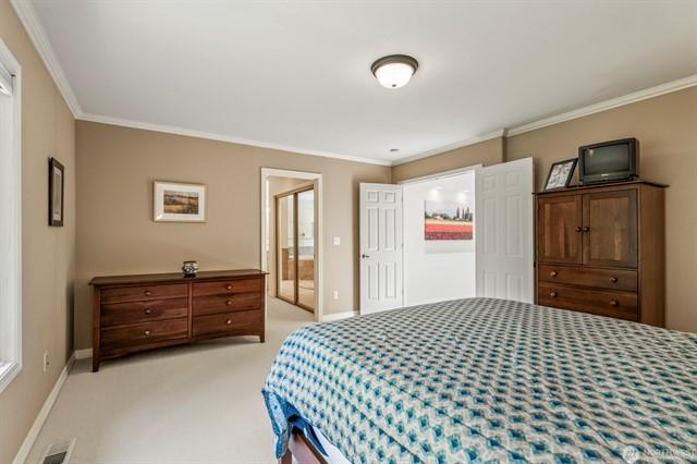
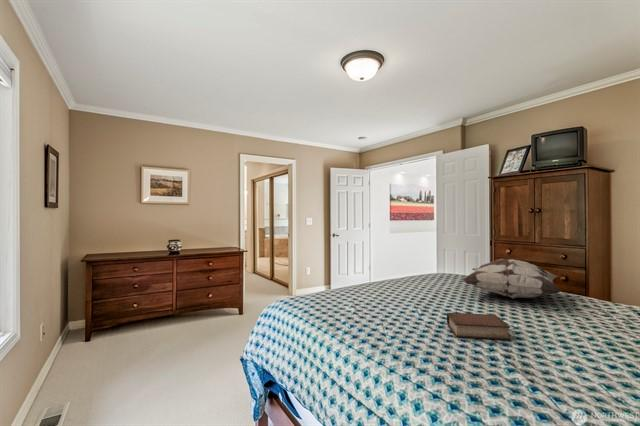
+ decorative pillow (509, 277)
+ book (476, 325)
